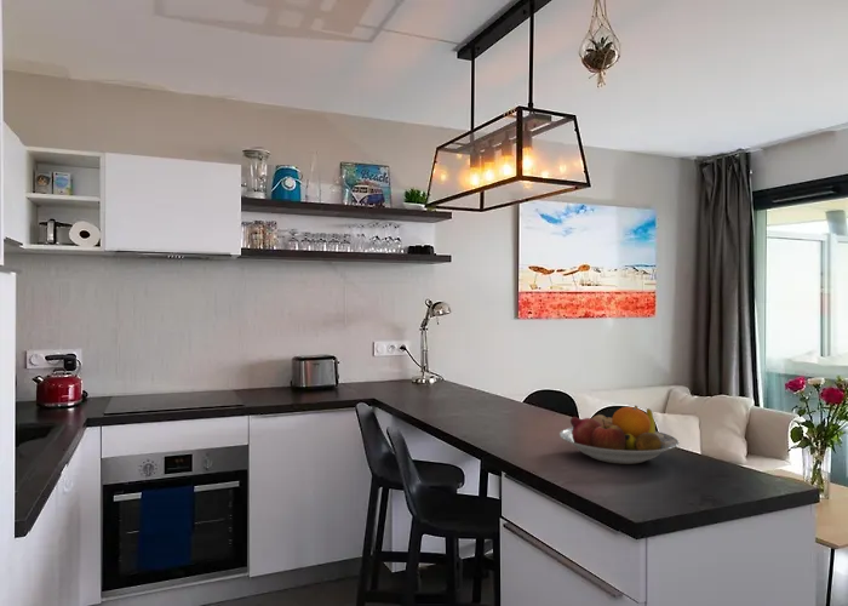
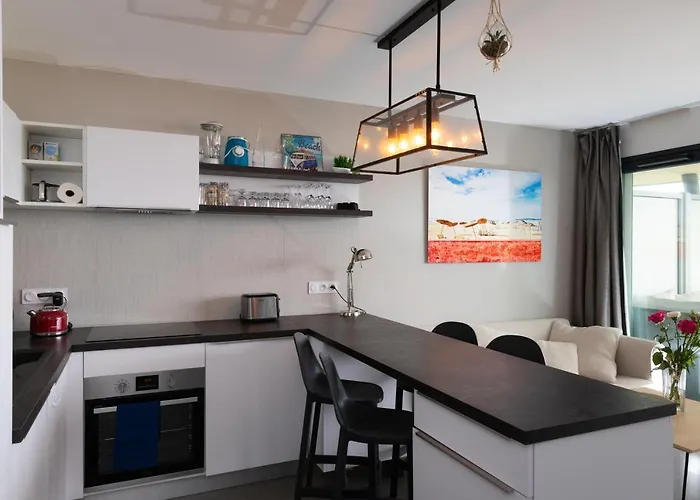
- fruit bowl (617, 431)
